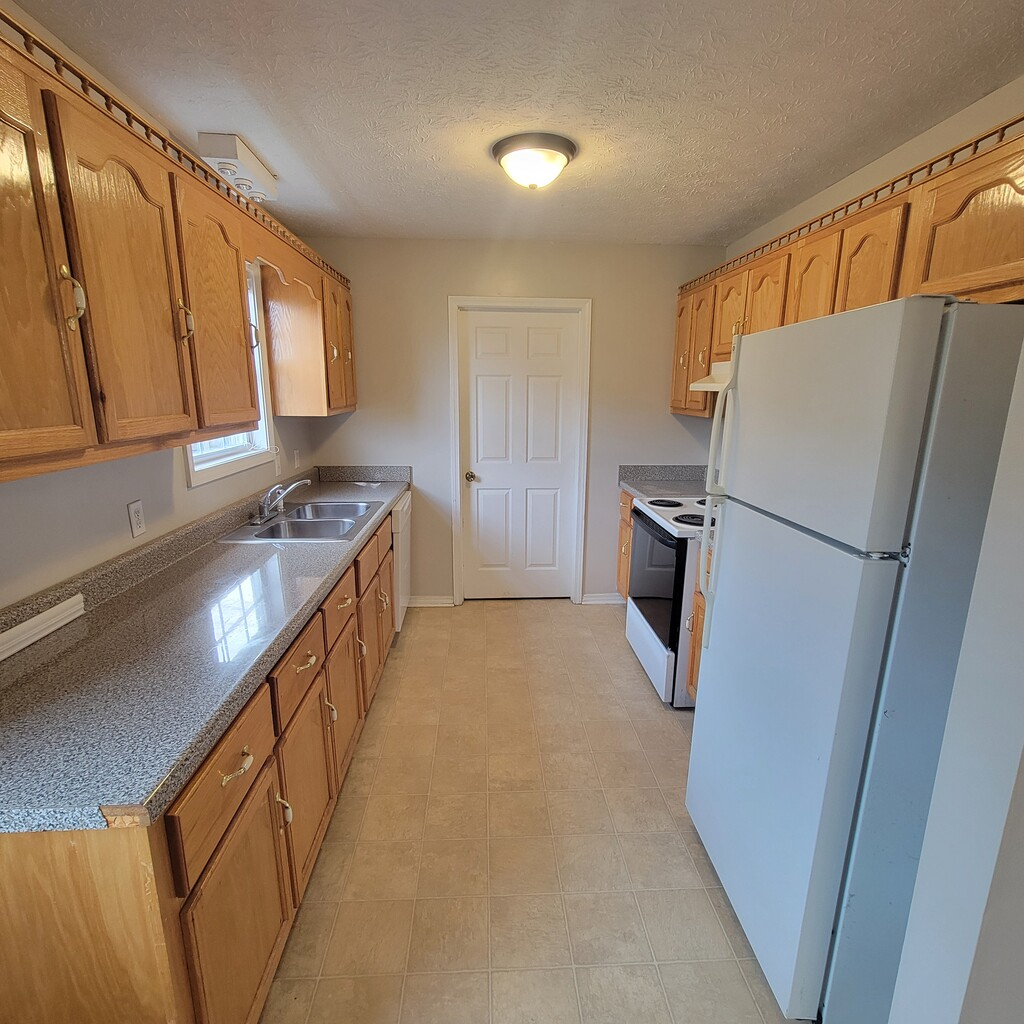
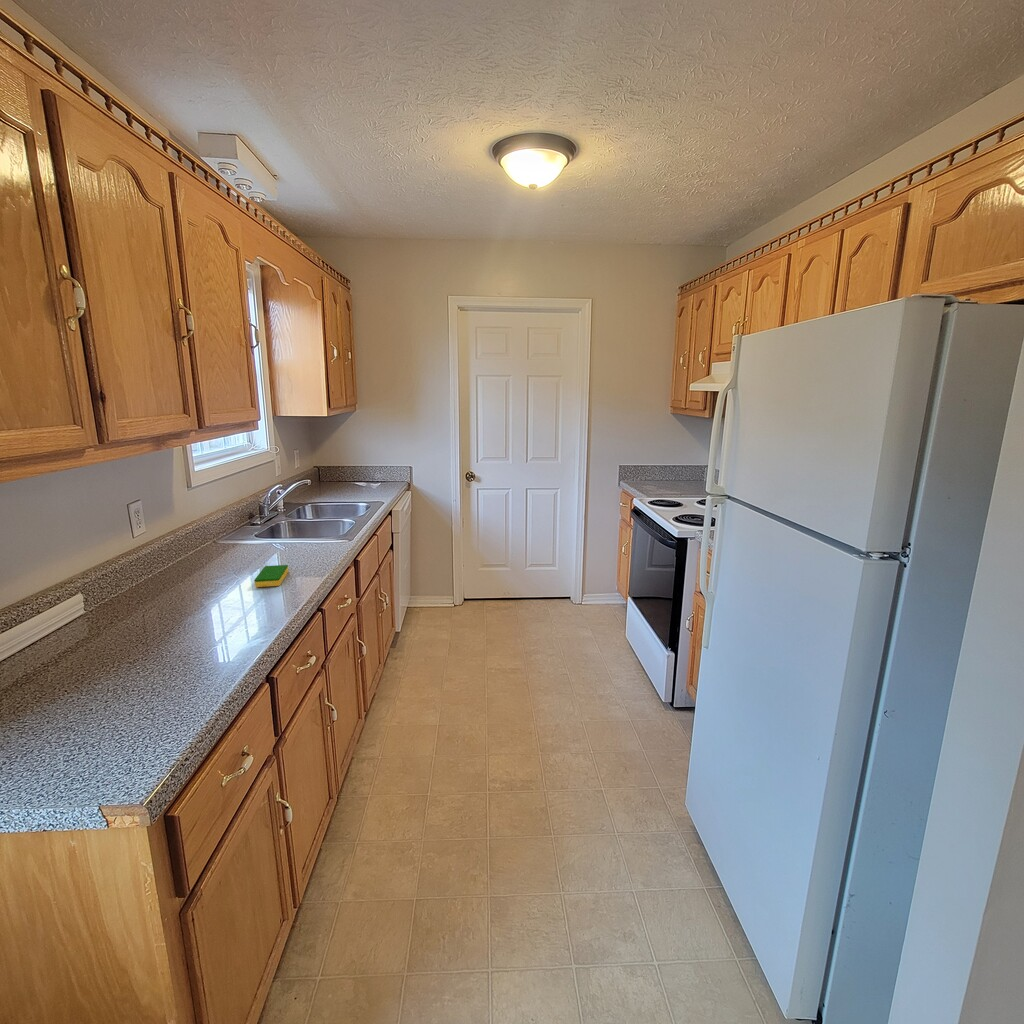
+ dish sponge (272, 575)
